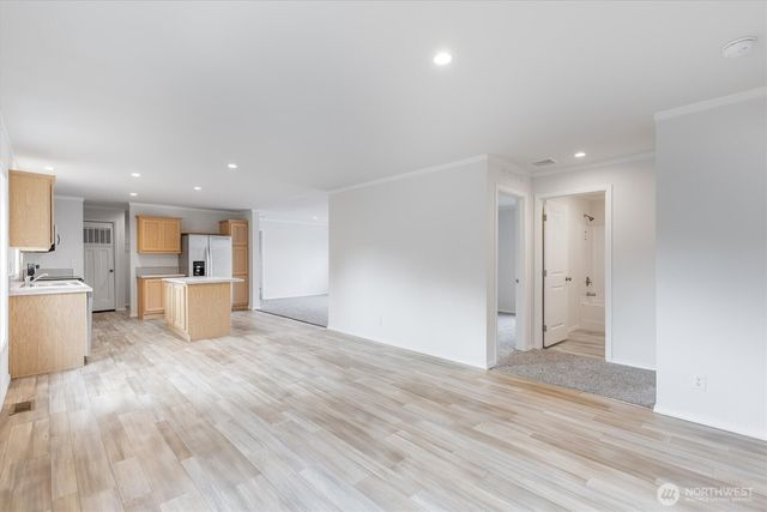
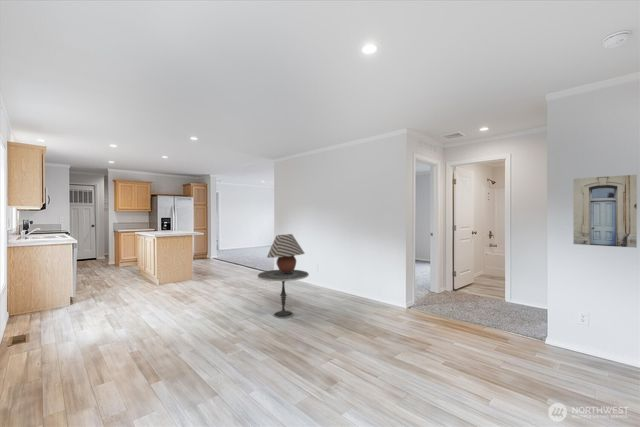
+ side table (283, 294)
+ wall art (603, 211)
+ table lamp (287, 253)
